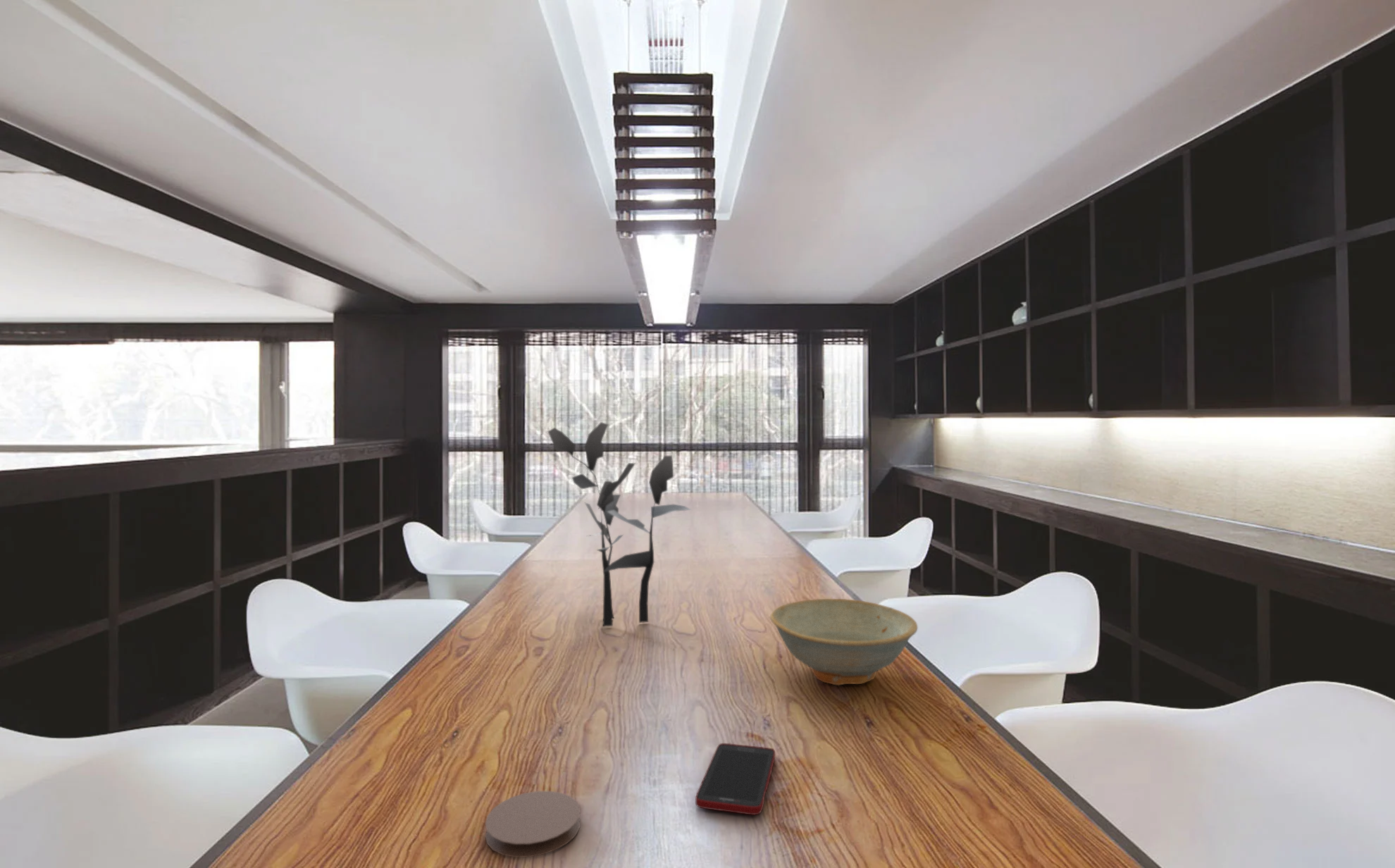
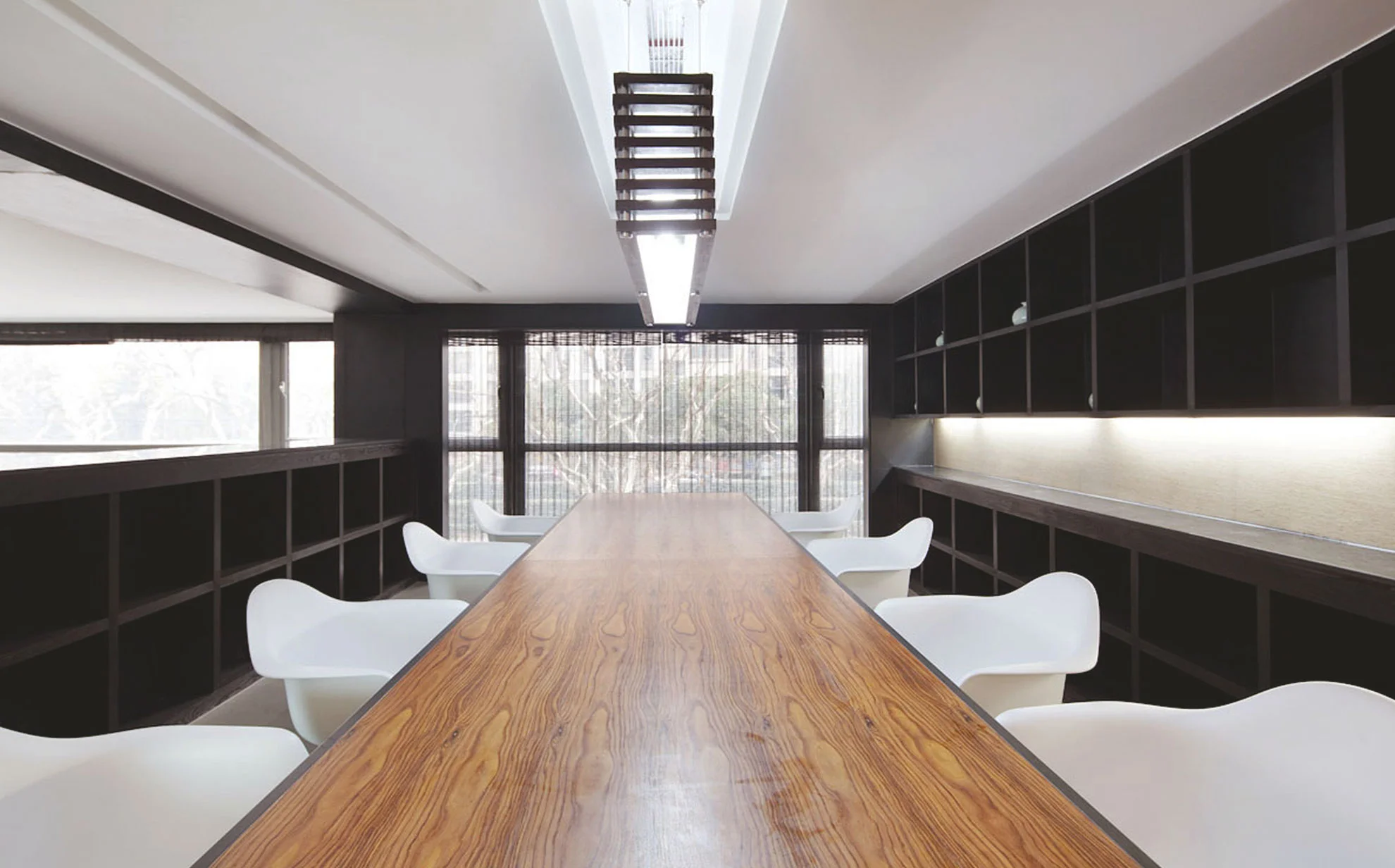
- plant (626, 521)
- dish (842, 645)
- coaster (533, 822)
- cell phone (738, 776)
